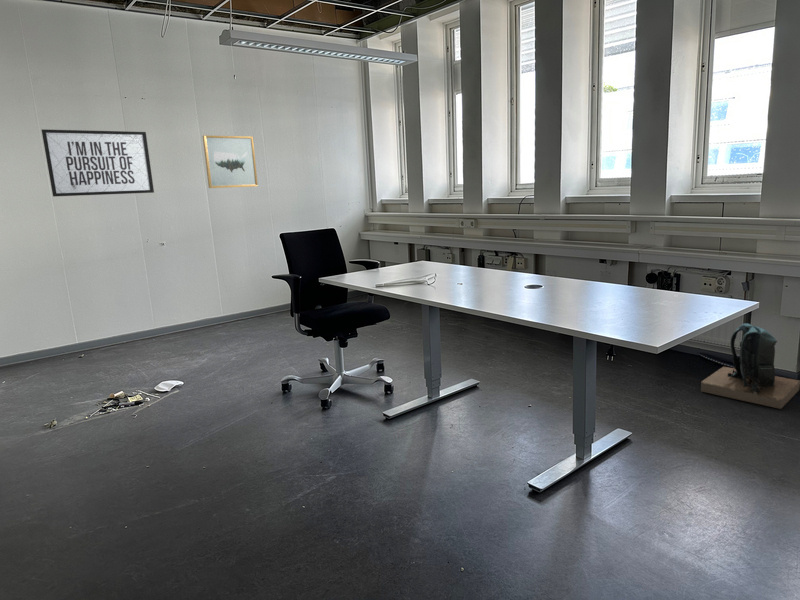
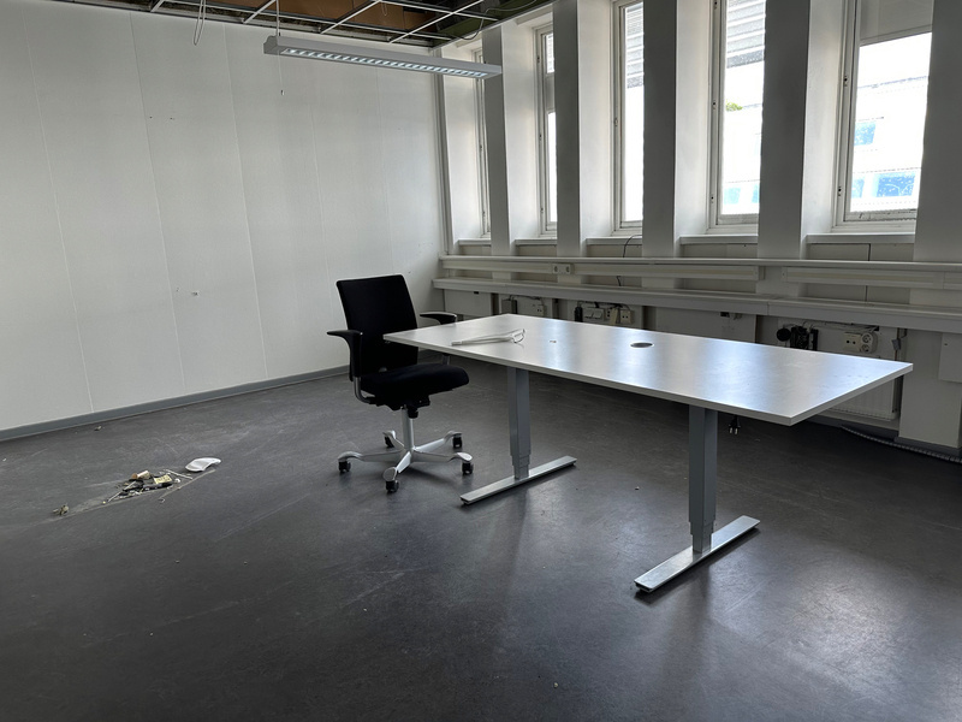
- wall art (231, 161)
- backpack (751, 359)
- mirror (101, 162)
